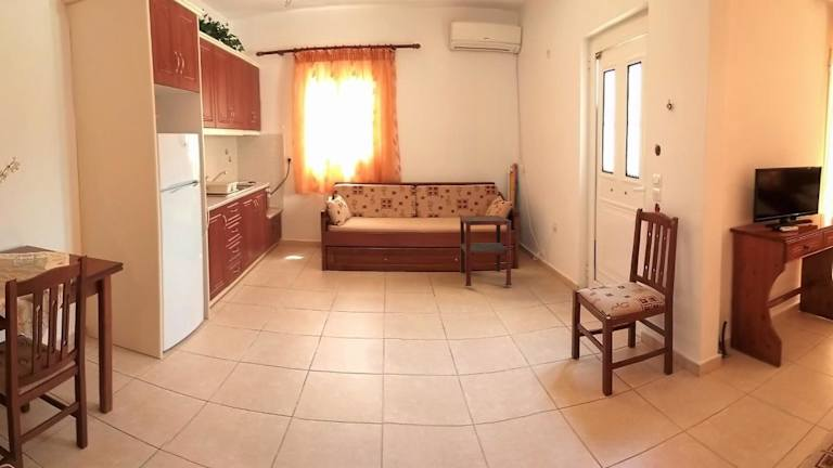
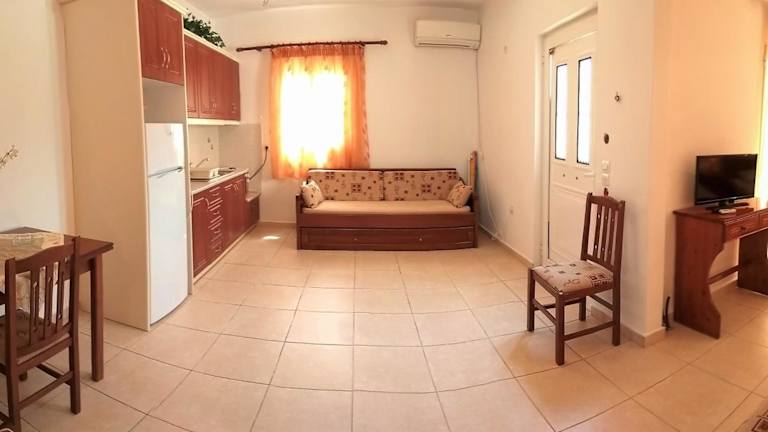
- side table (484, 248)
